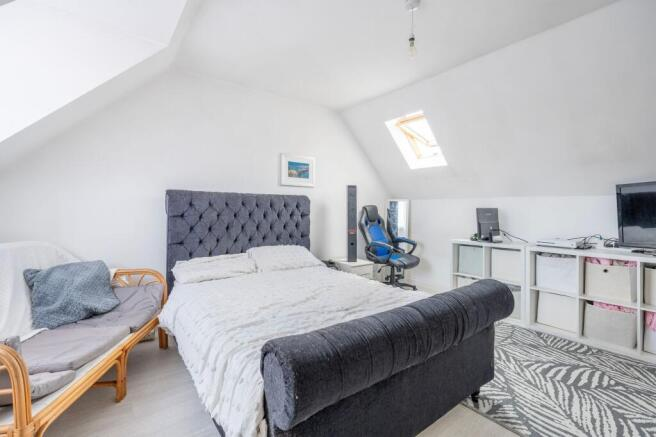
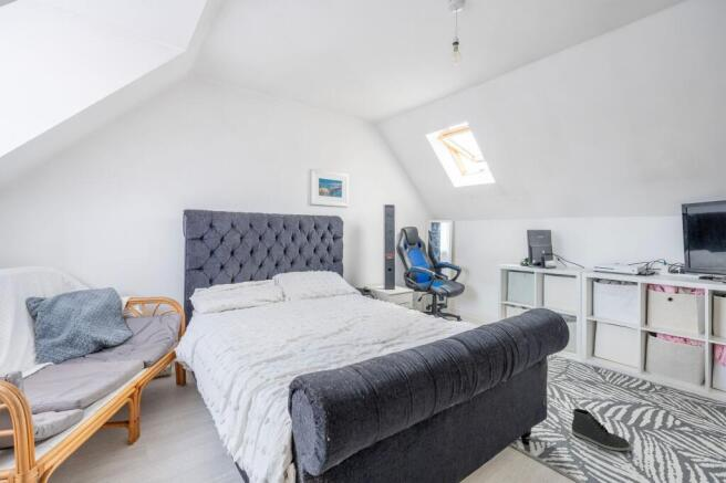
+ sneaker (599, 429)
